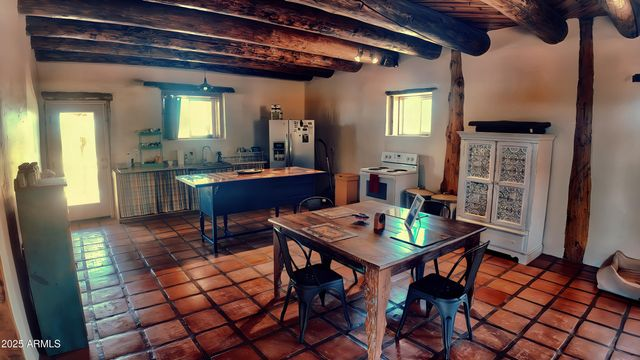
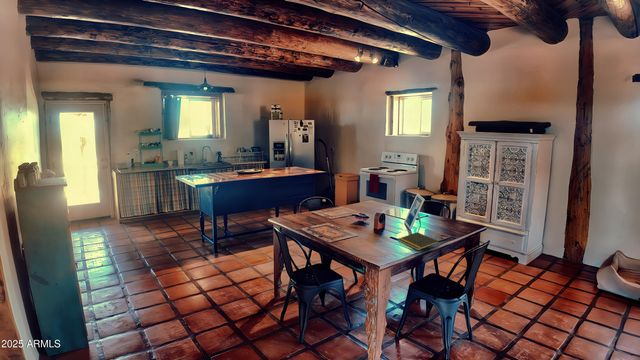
+ notepad (417, 240)
